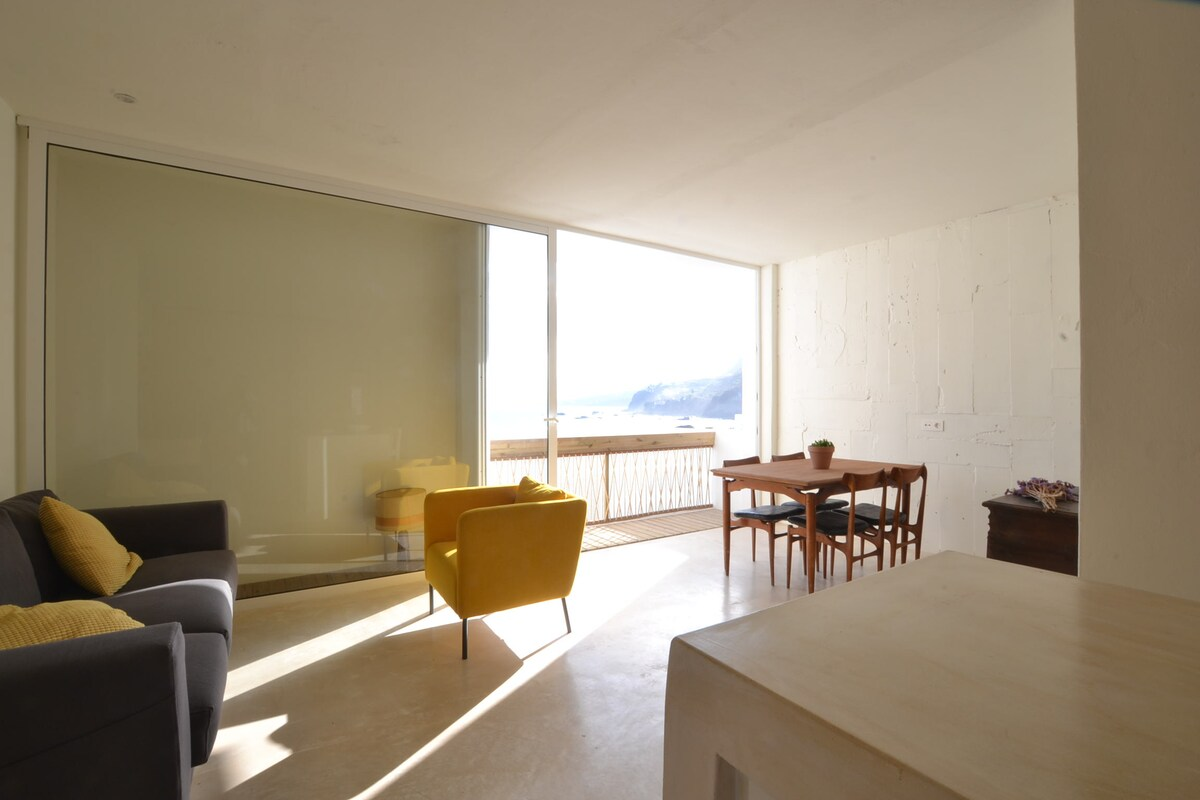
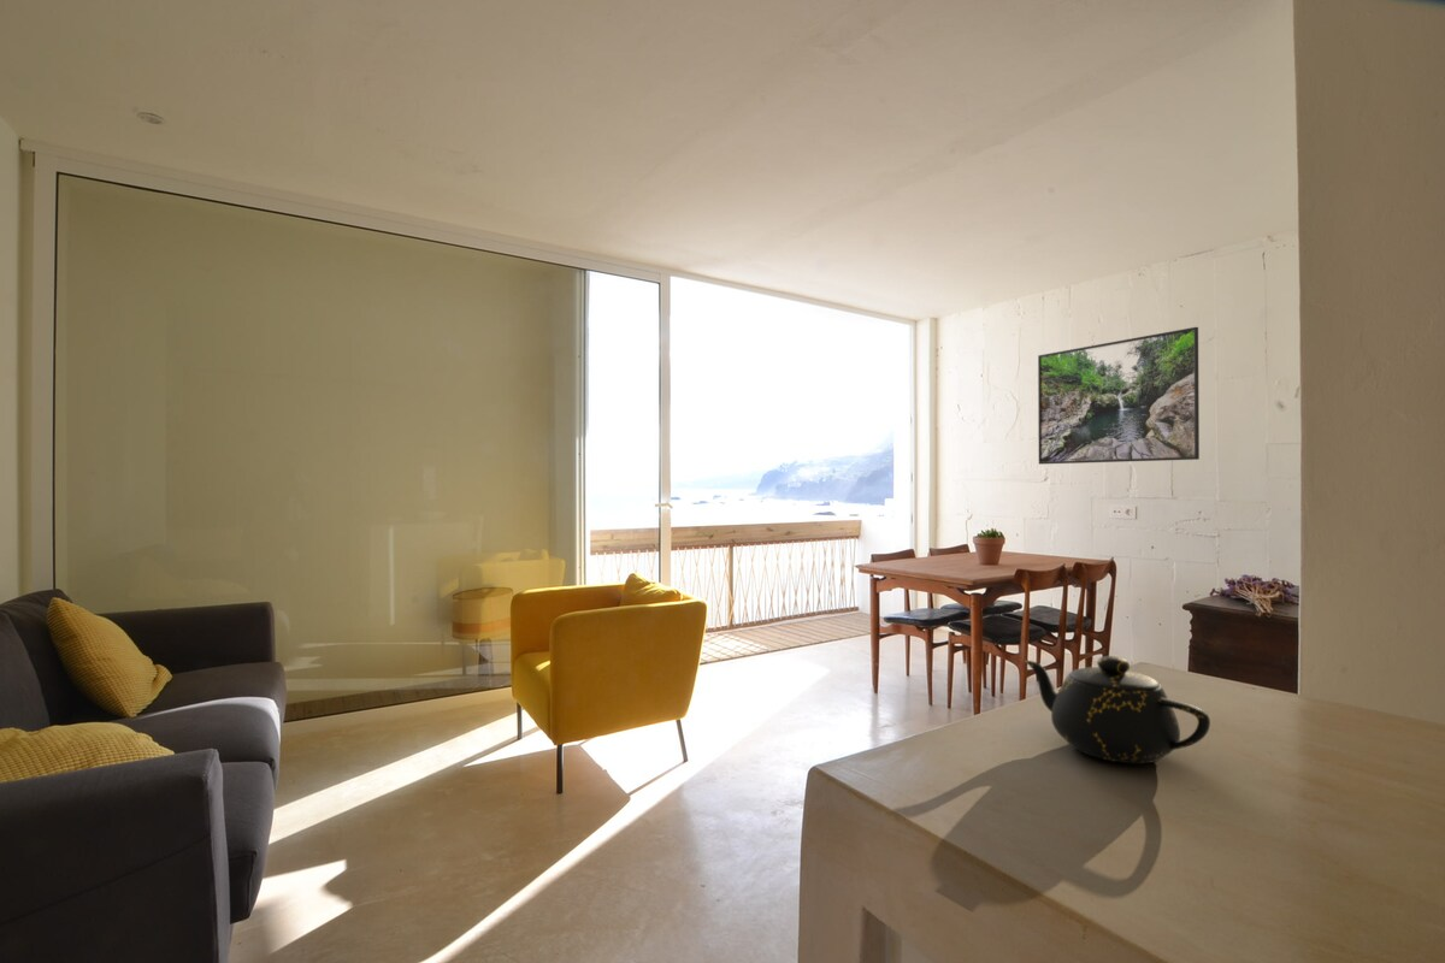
+ teapot (1107, 702)
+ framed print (1110, 402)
